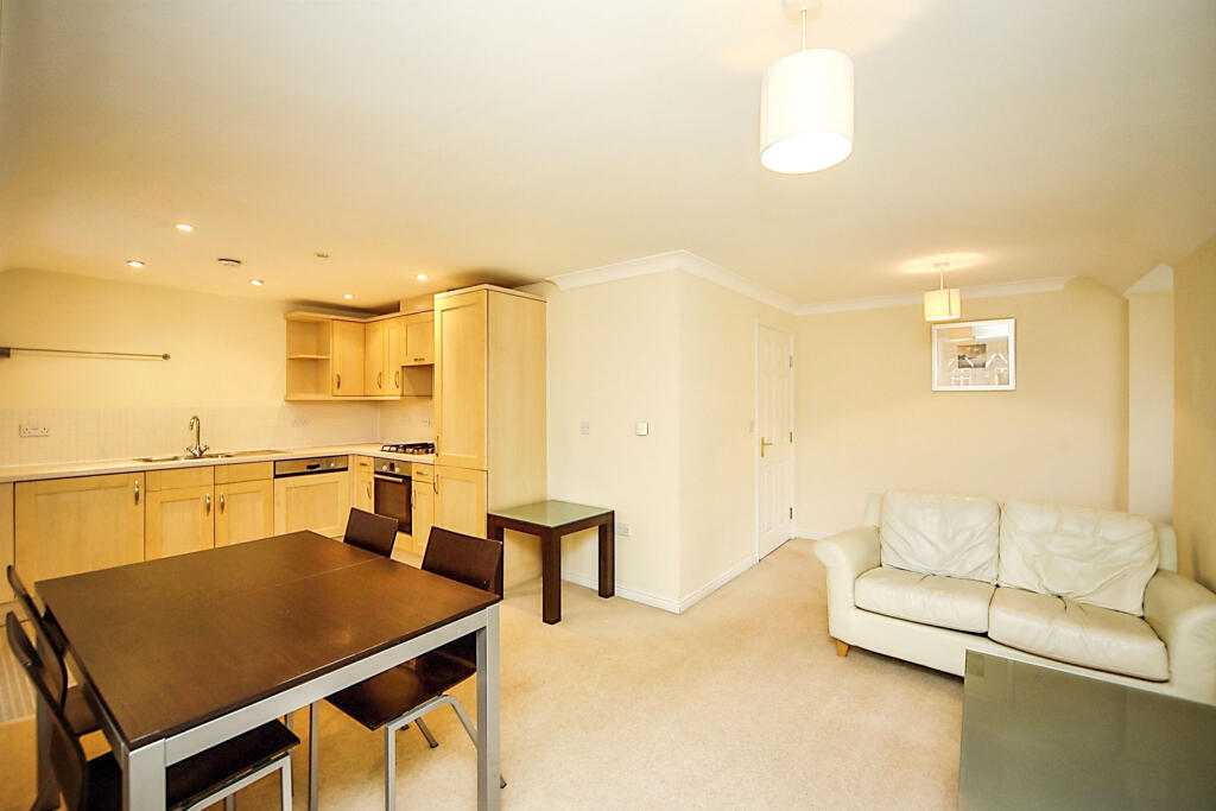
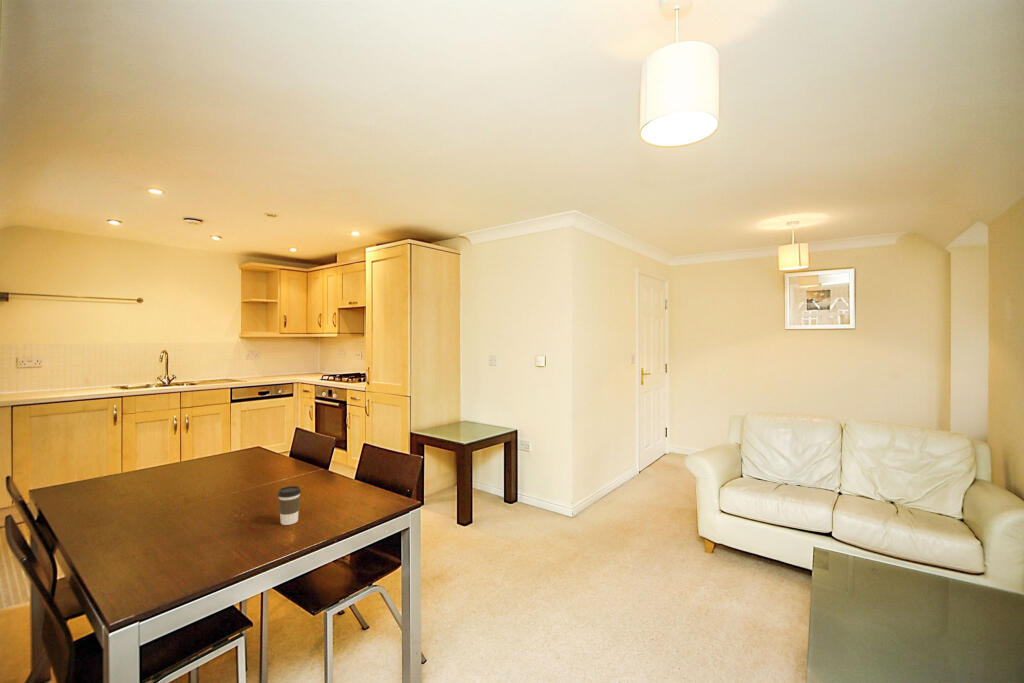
+ coffee cup (289, 505)
